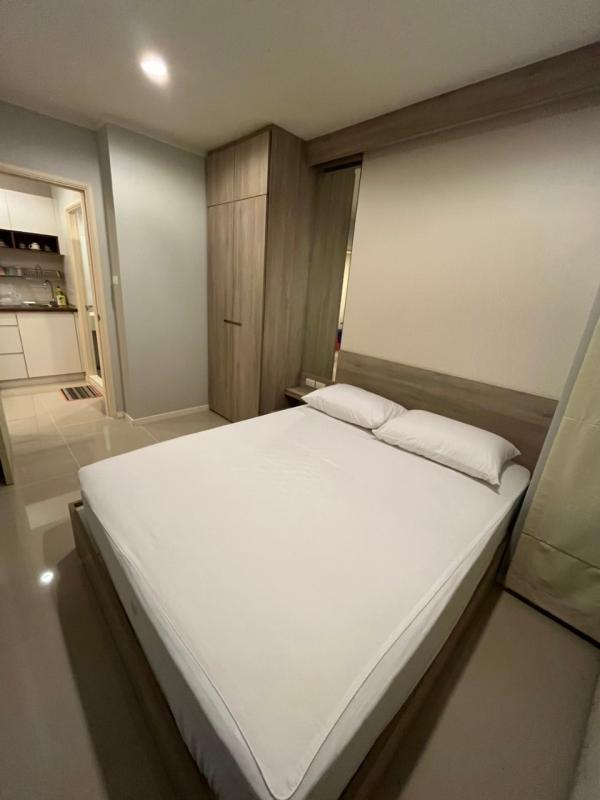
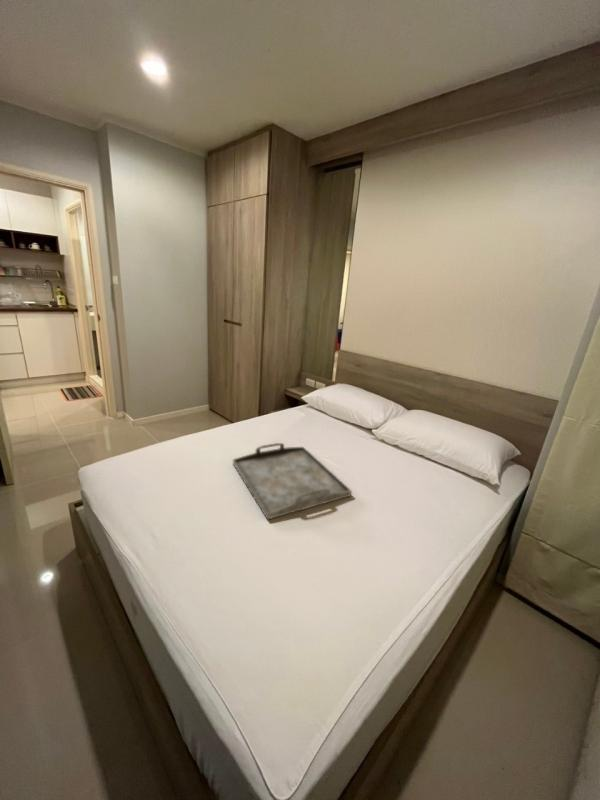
+ serving tray (288, 472)
